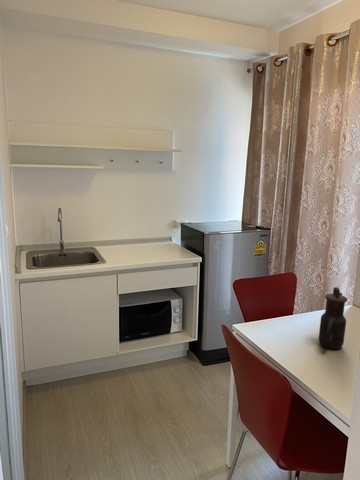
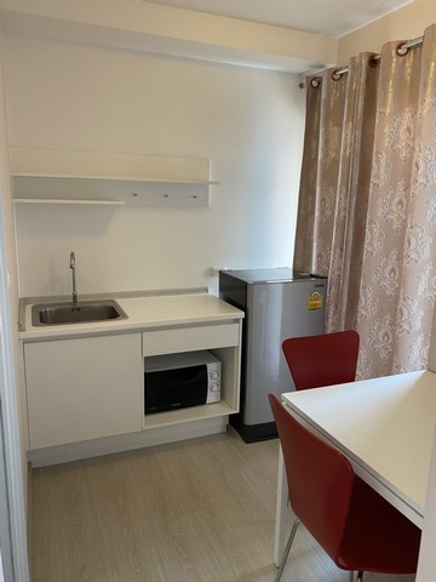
- teapot (333, 316)
